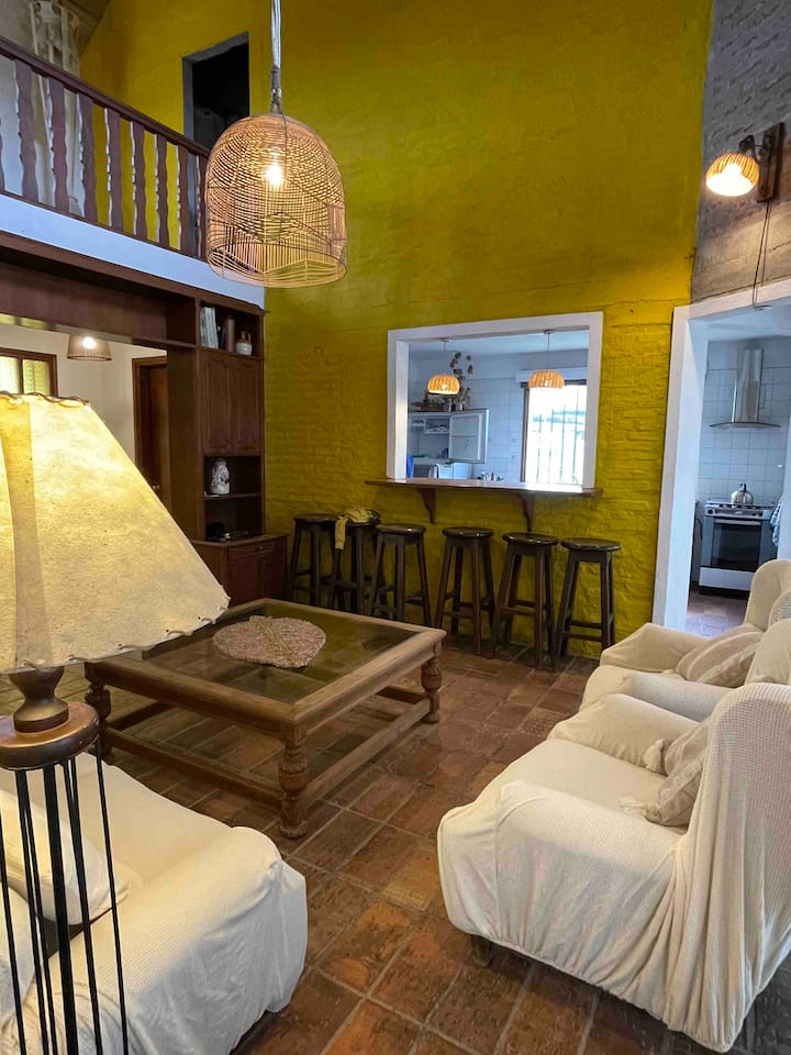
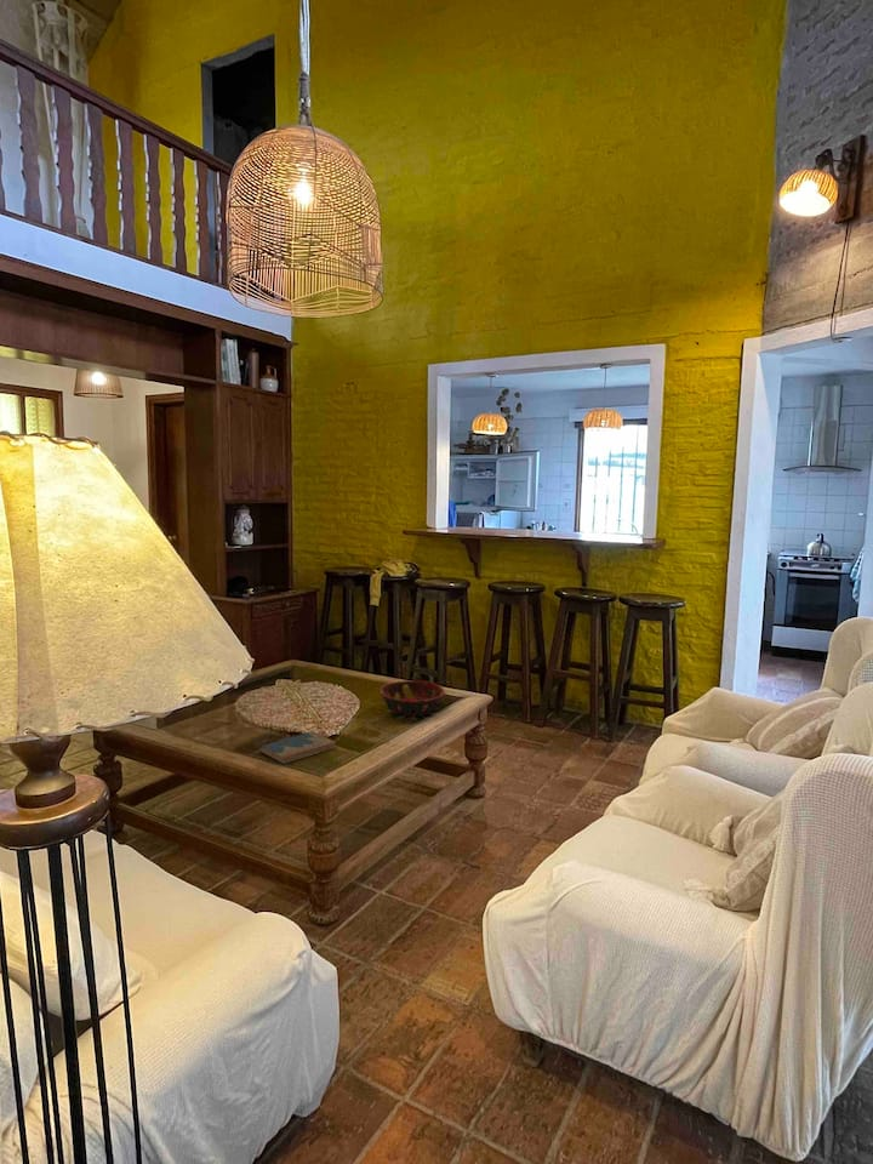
+ decorative bowl (411, 700)
+ hardcover book (298, 746)
